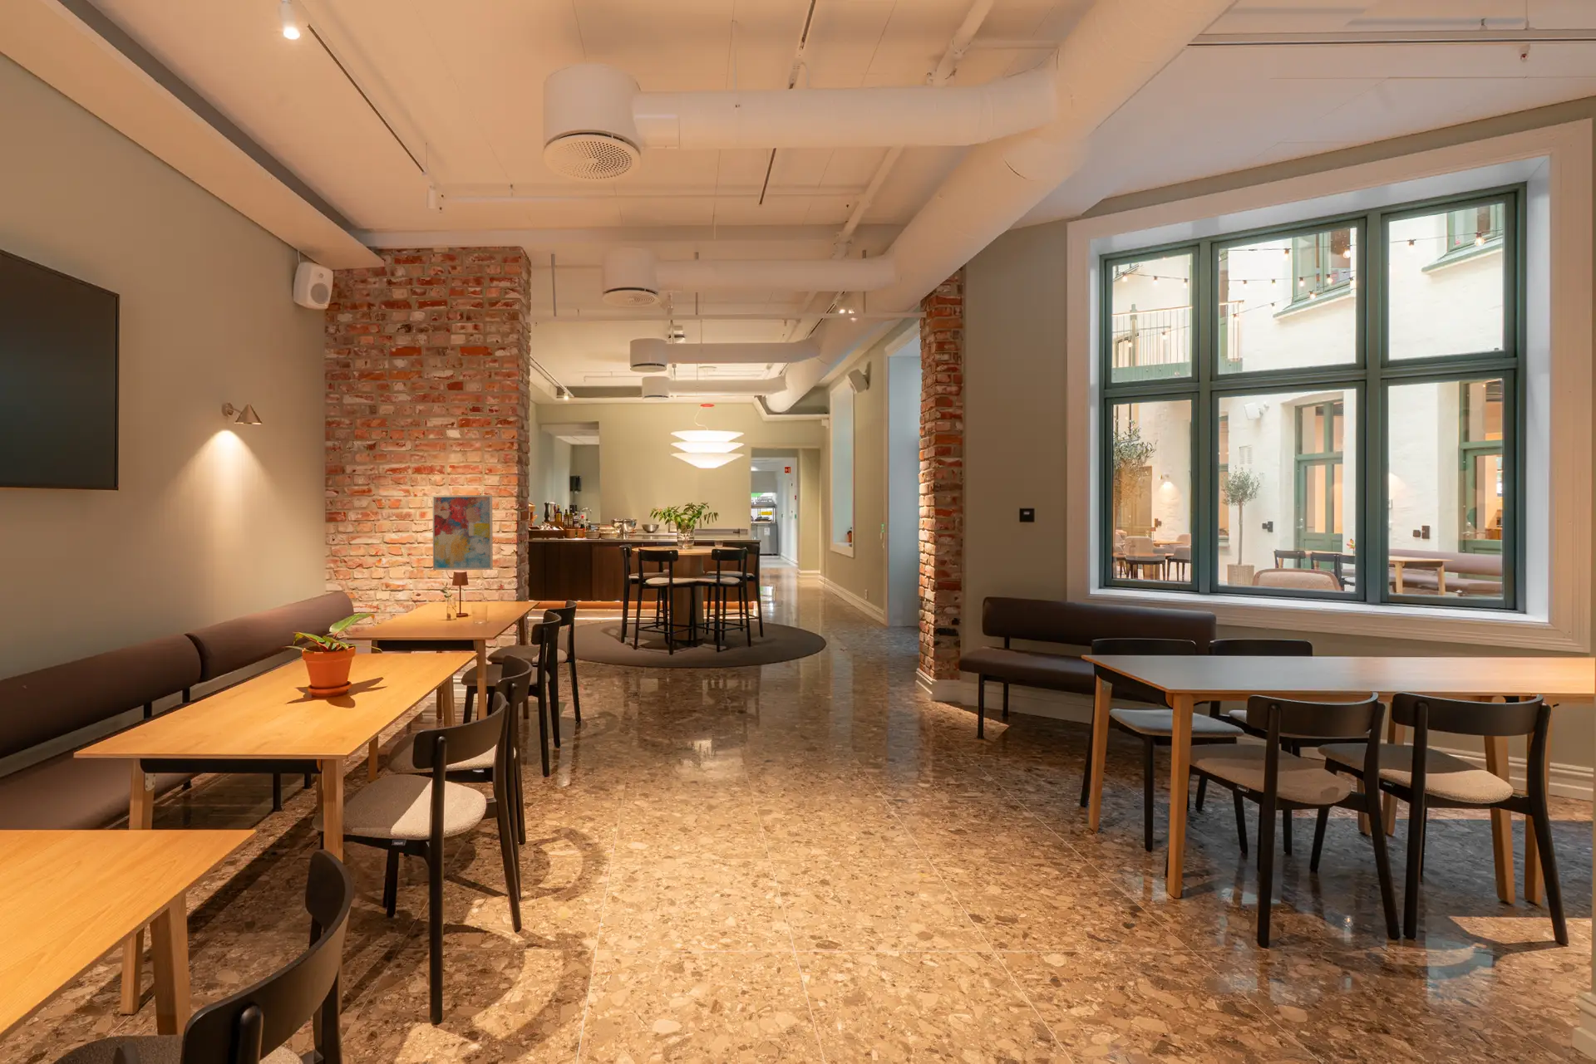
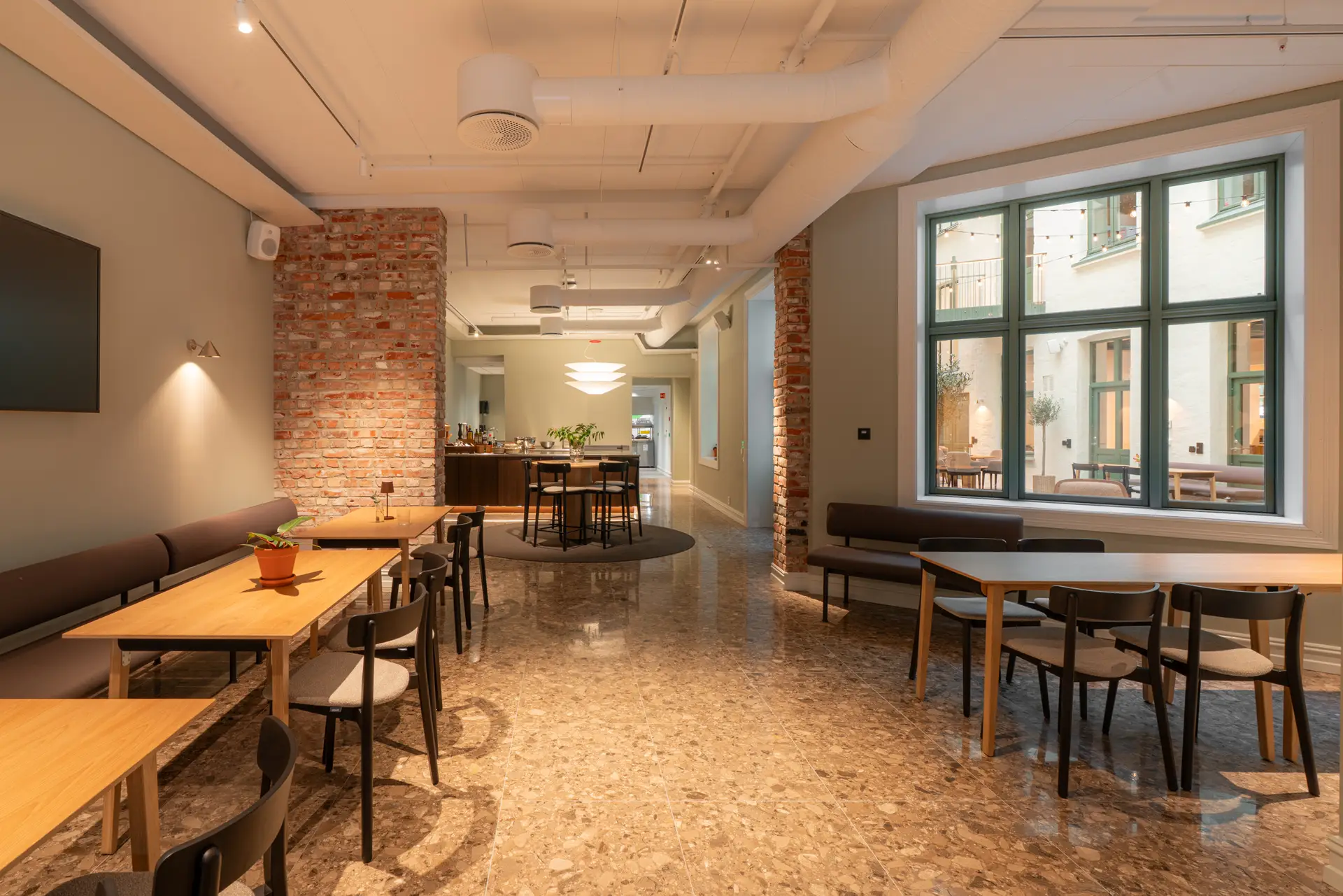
- wall art (462, 532)
